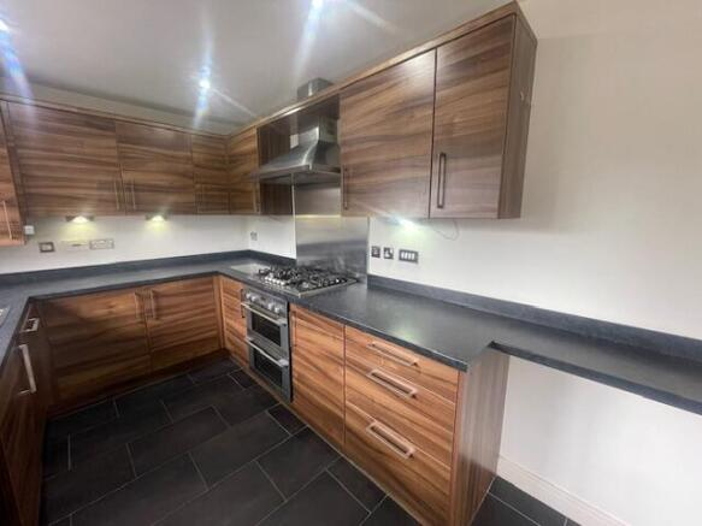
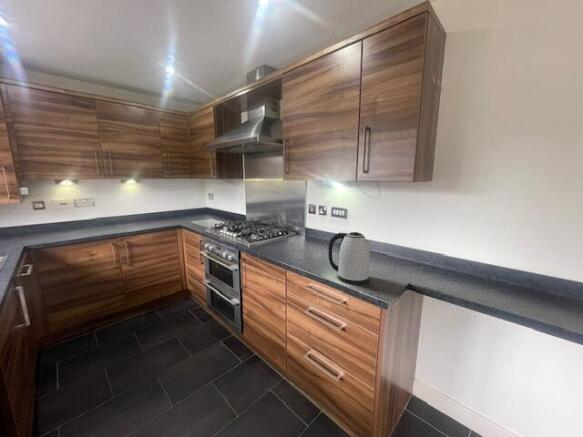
+ kettle (348, 254)
